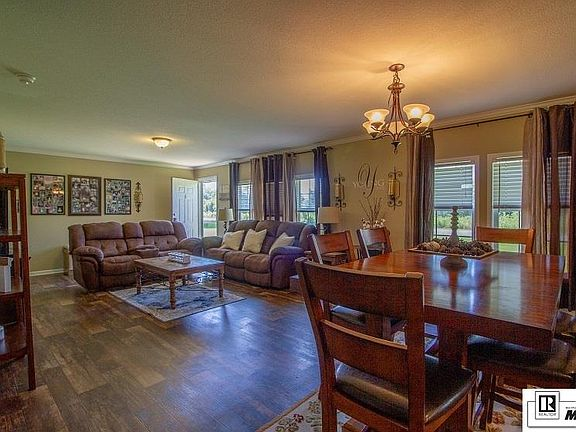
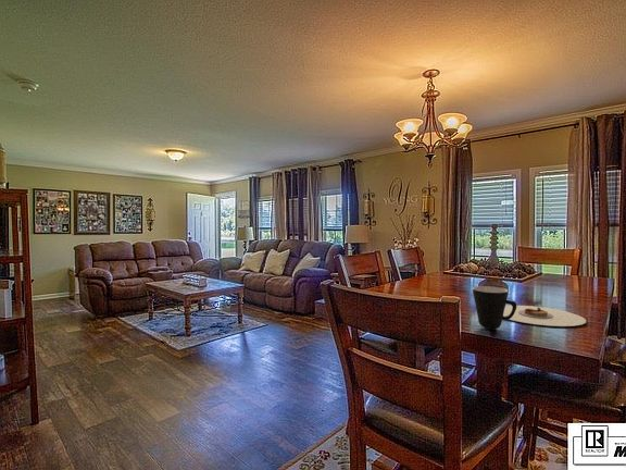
+ plate (535, 311)
+ mug (493, 309)
